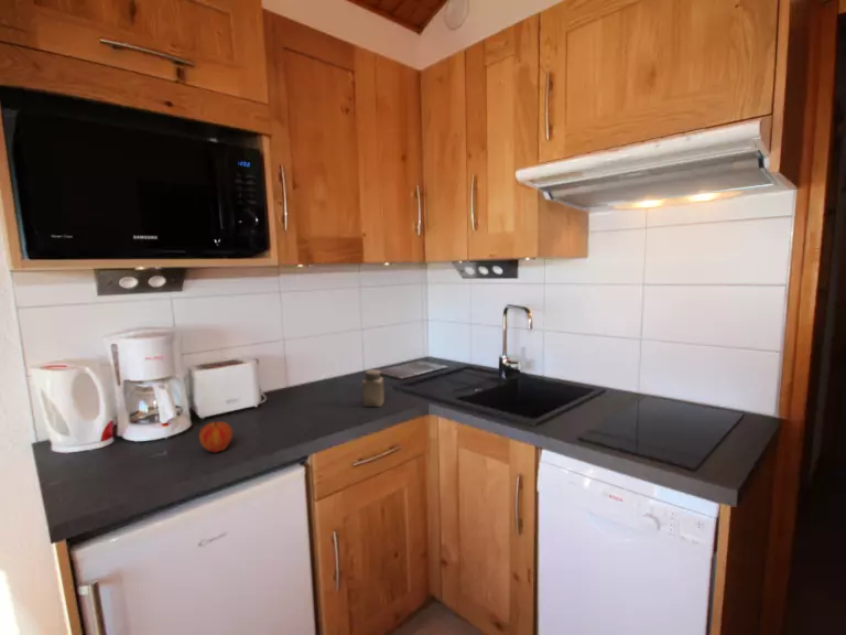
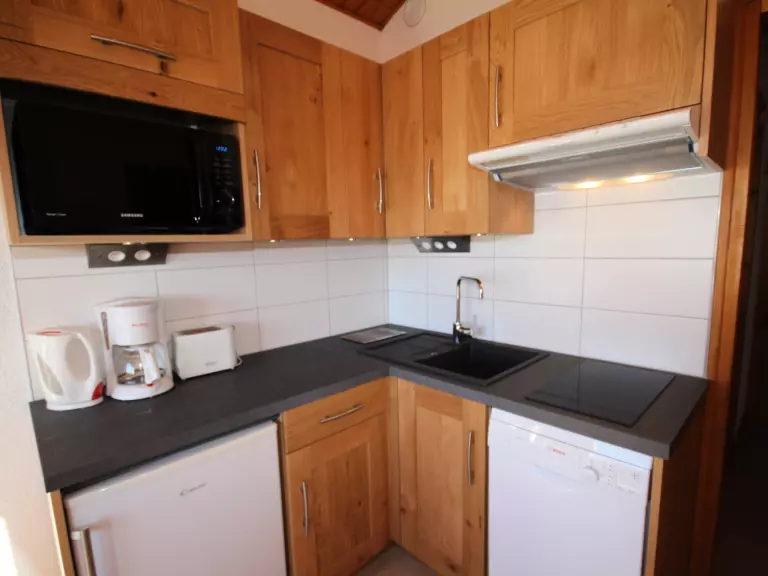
- salt shaker (372, 387)
- apple (216, 435)
